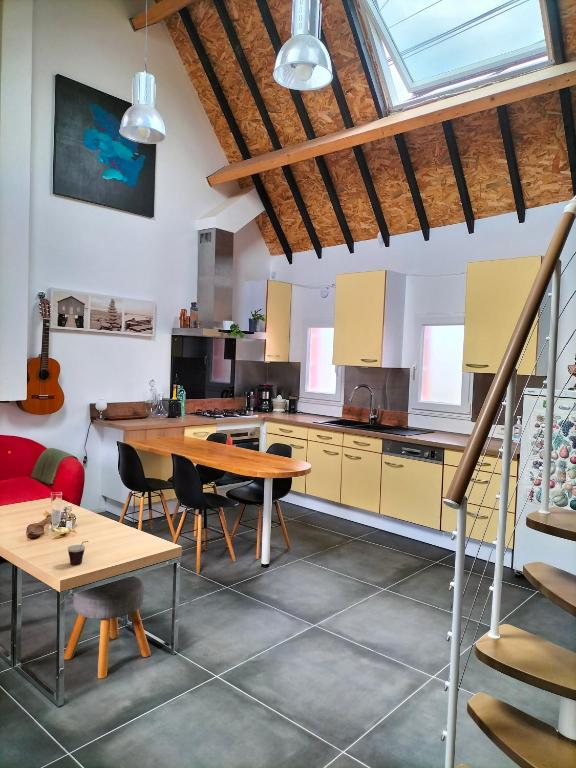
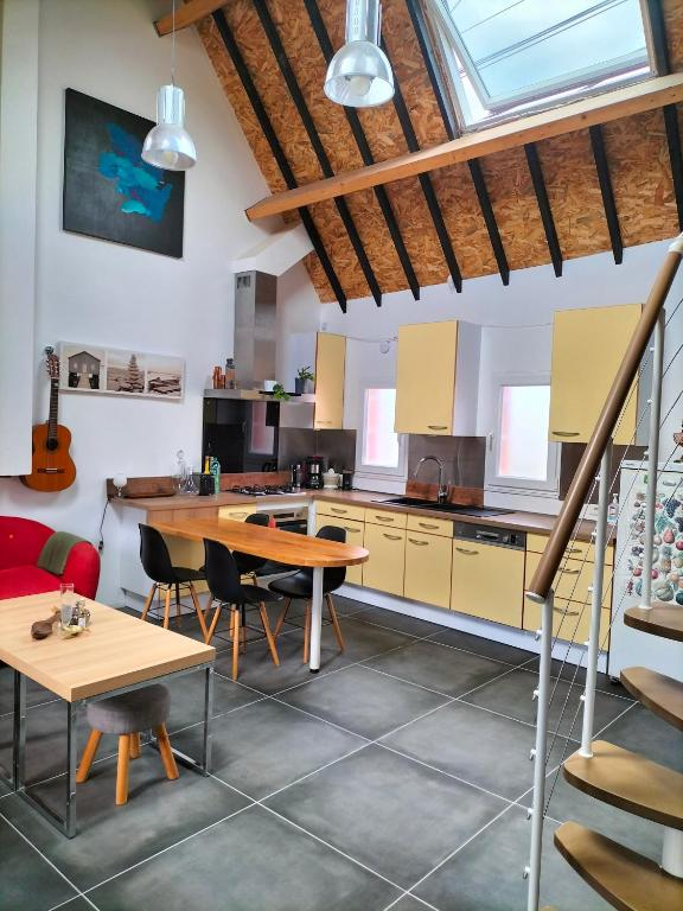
- cup (79, 551)
